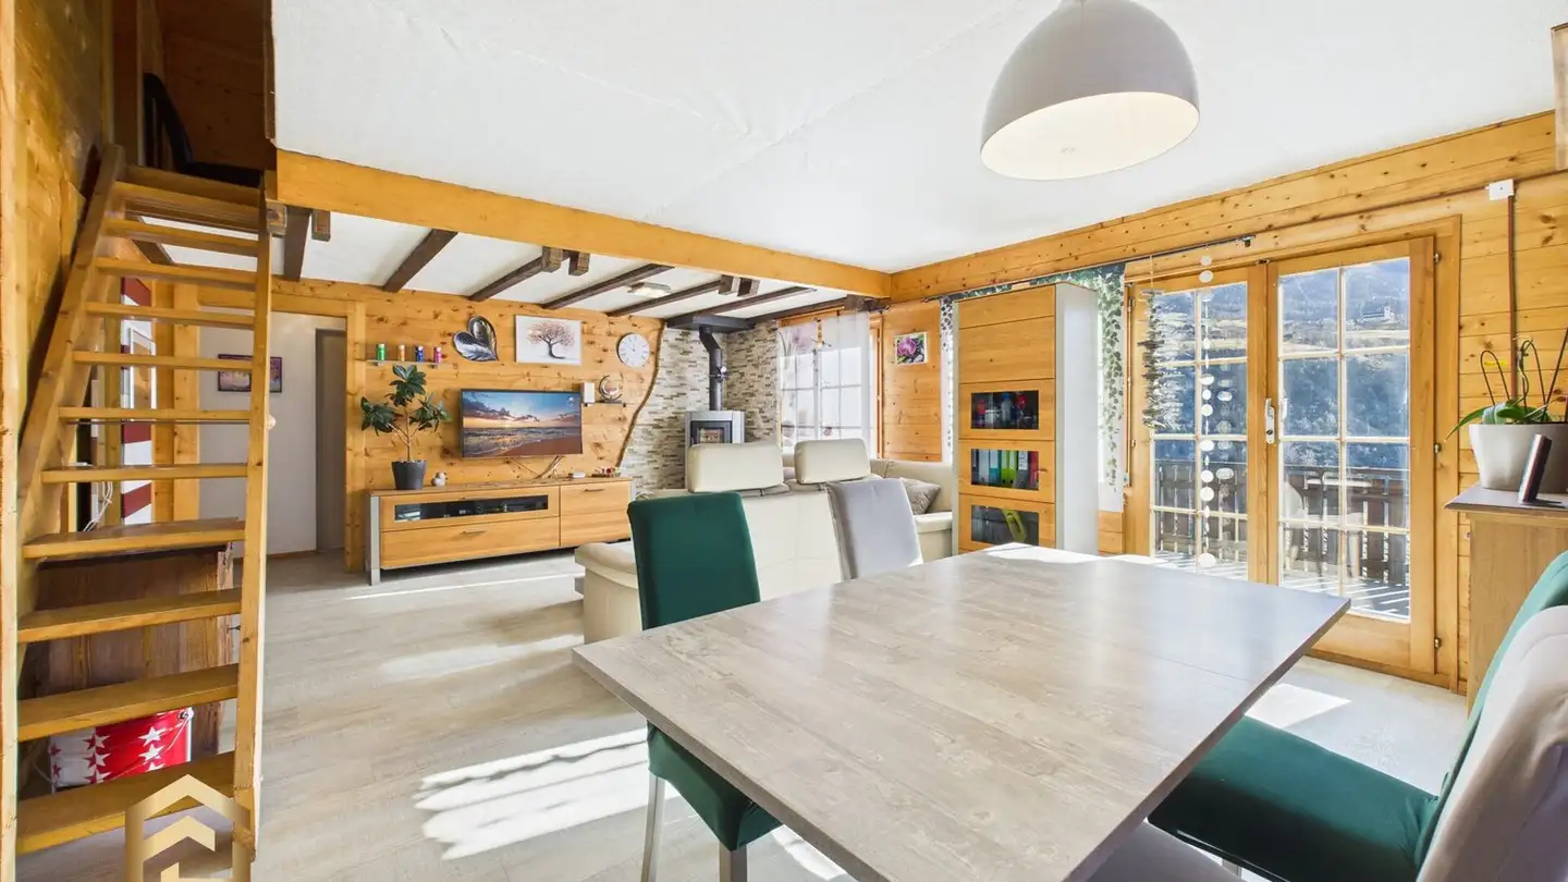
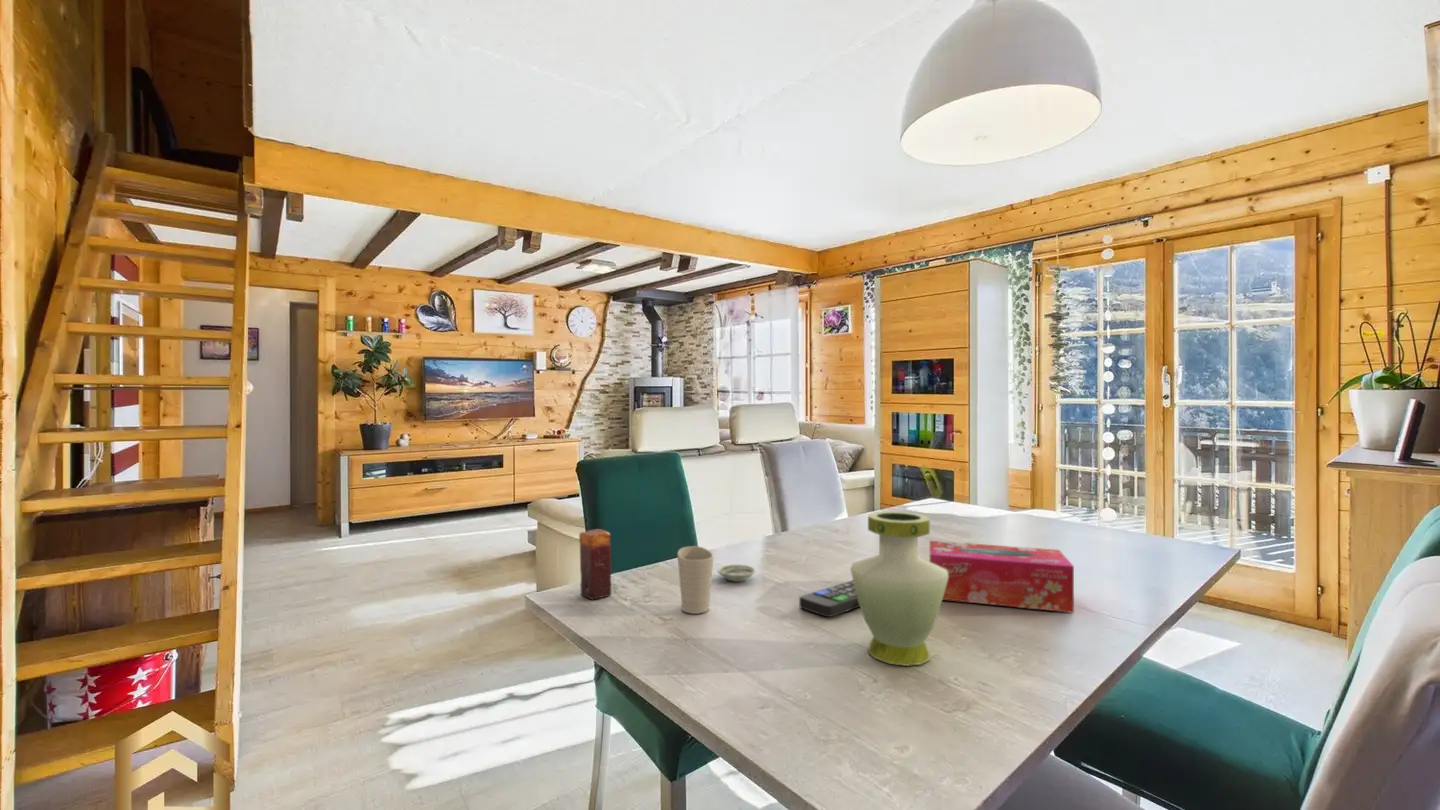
+ tissue box (995, 573)
+ vase (898, 584)
+ remote control (844, 595)
+ saucer (736, 574)
+ candle (595, 563)
+ cup (695, 579)
